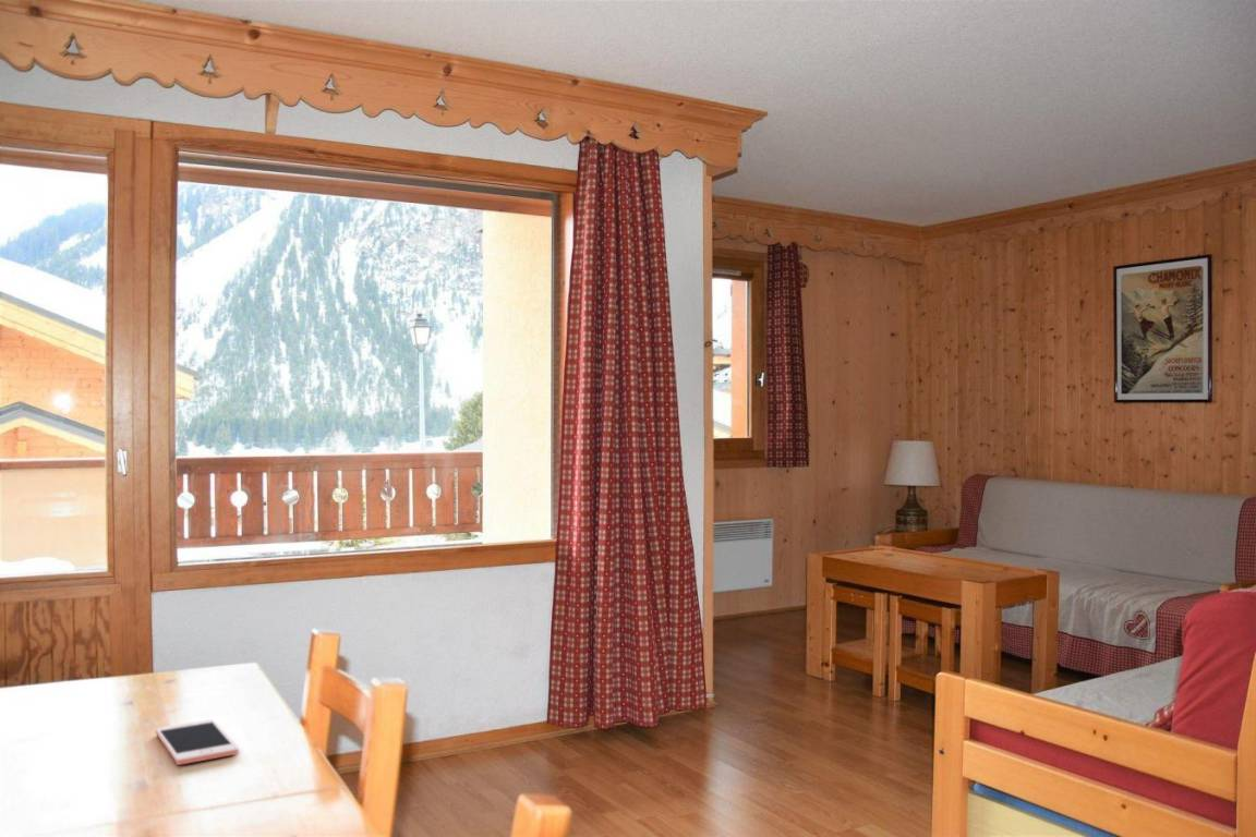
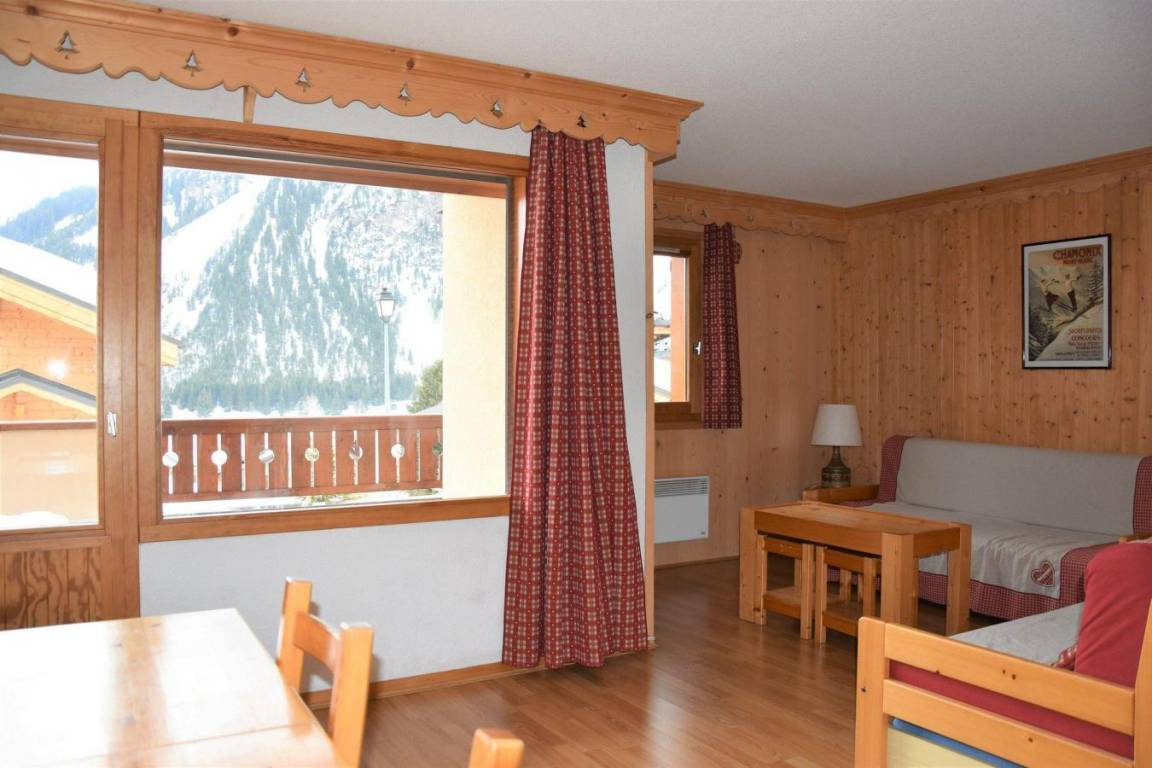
- cell phone (195, 740)
